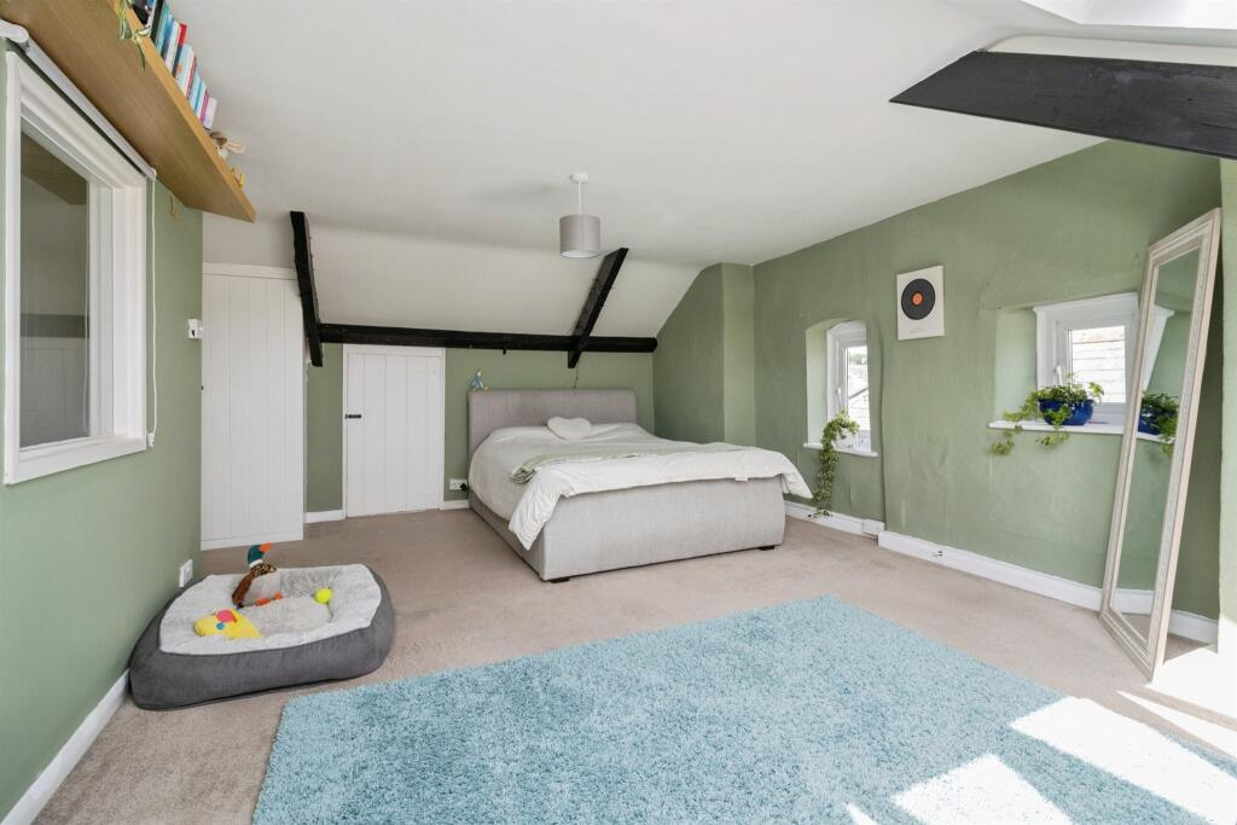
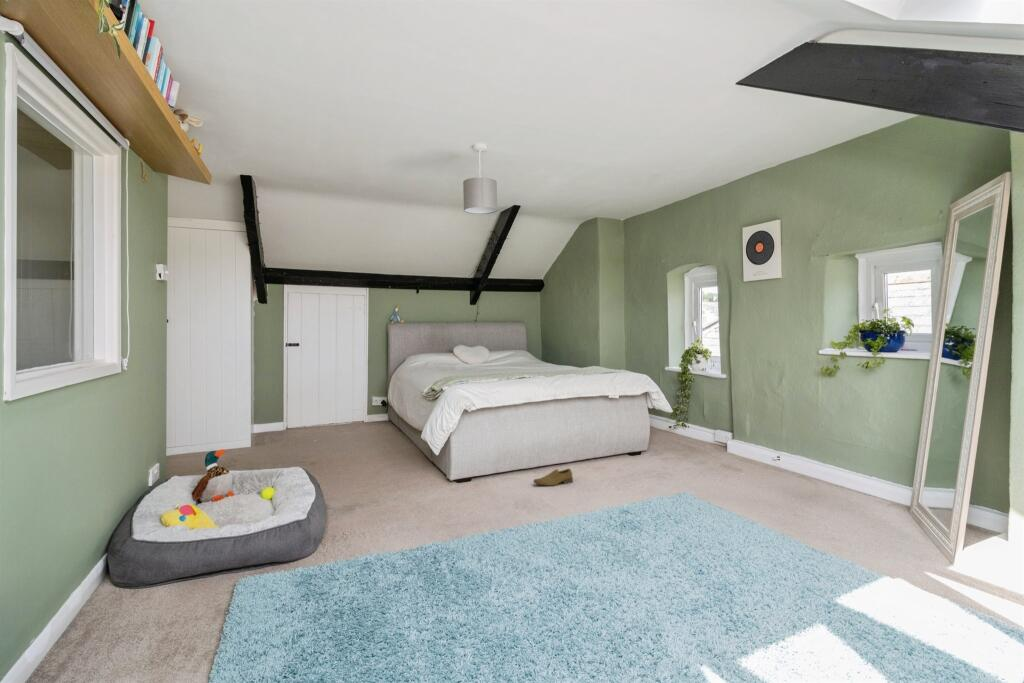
+ shoe (553, 476)
